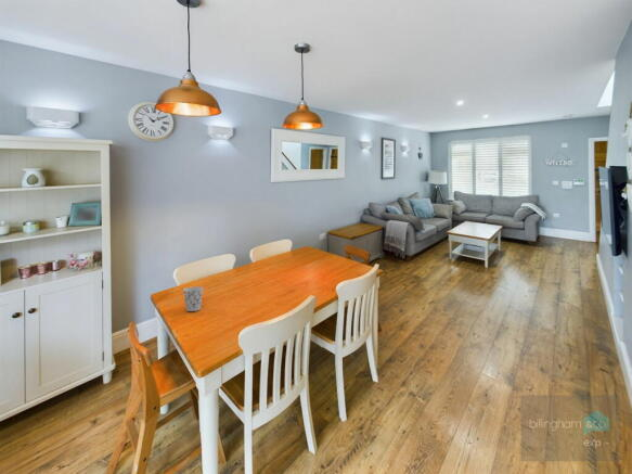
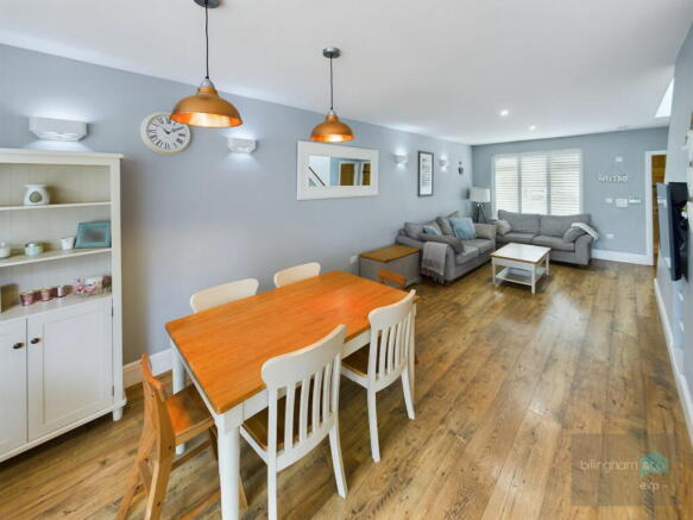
- cup (193, 298)
